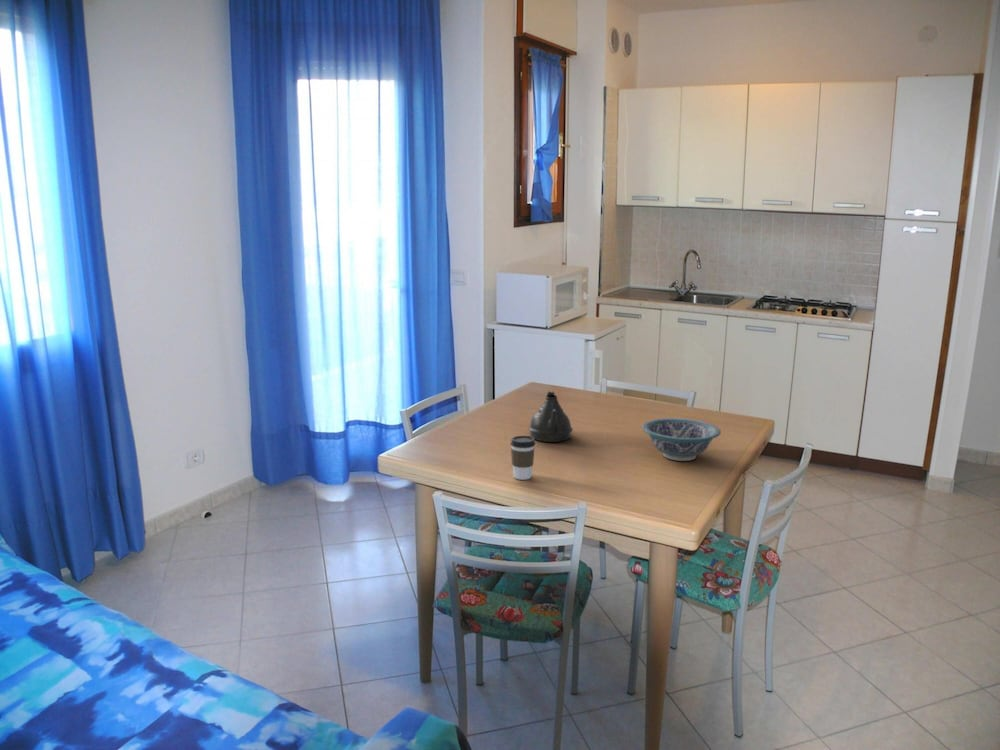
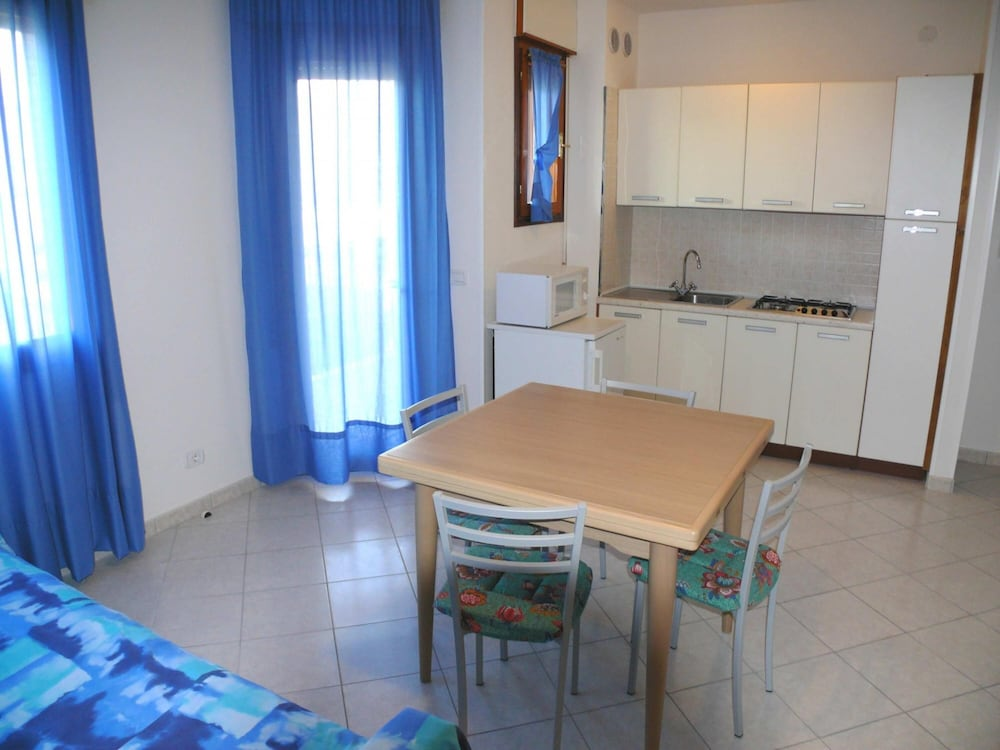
- teapot (550, 418)
- coffee cup (522, 457)
- bowl (680, 442)
